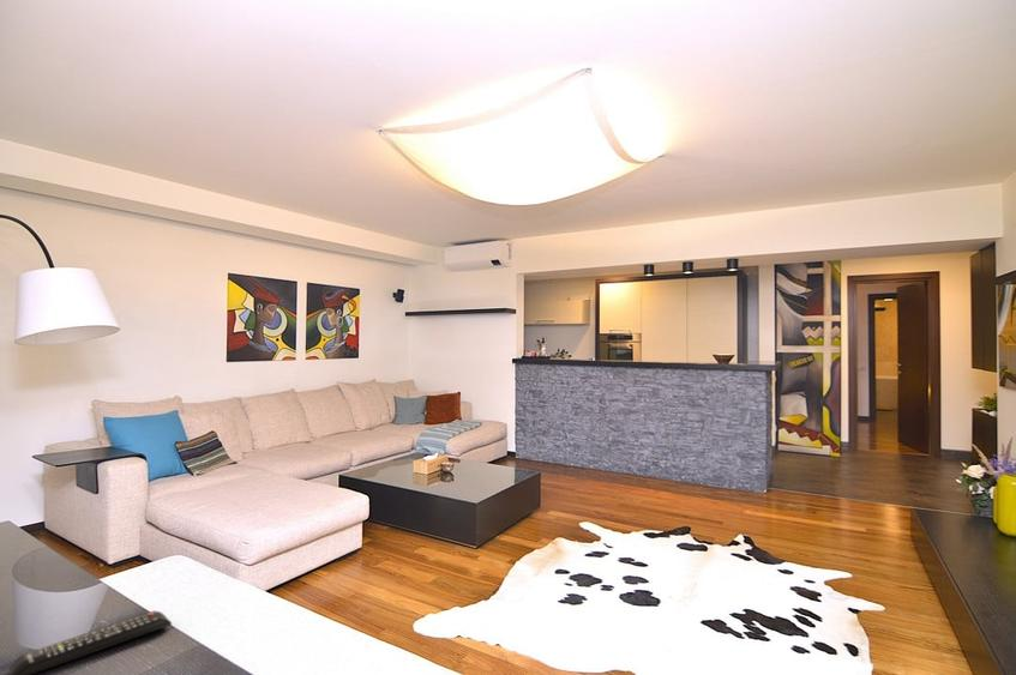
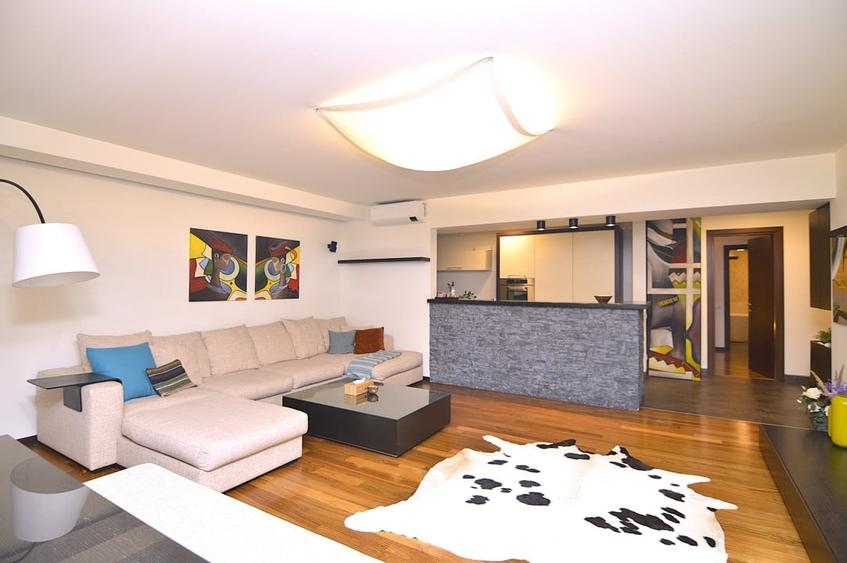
- remote control (96, 641)
